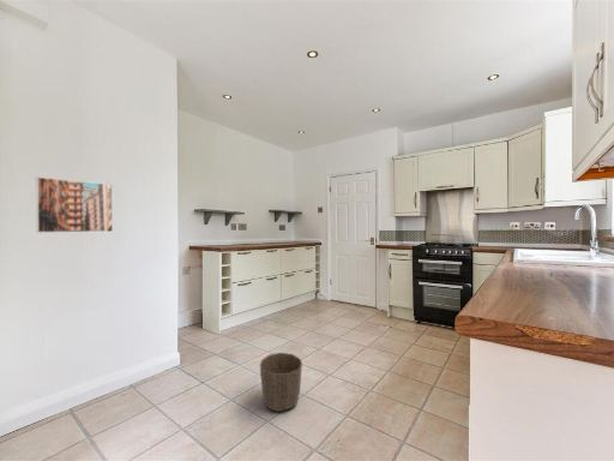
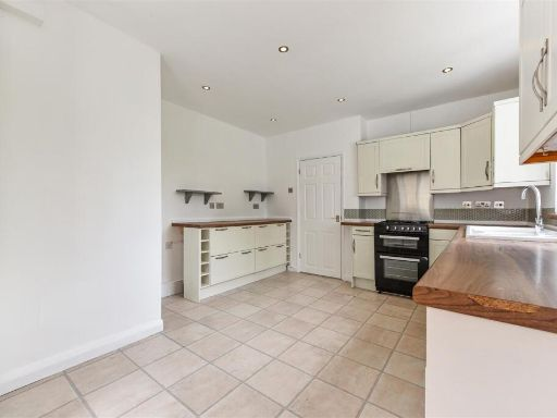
- waste basket (281, 382)
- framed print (77, 206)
